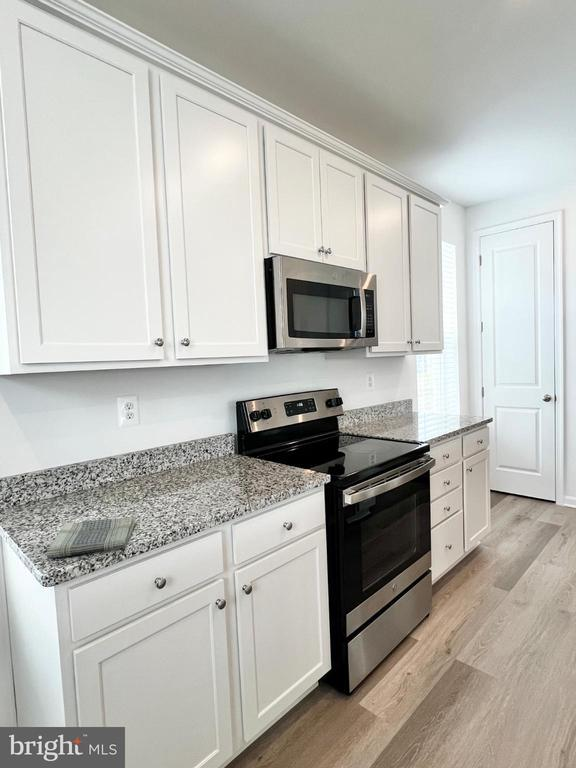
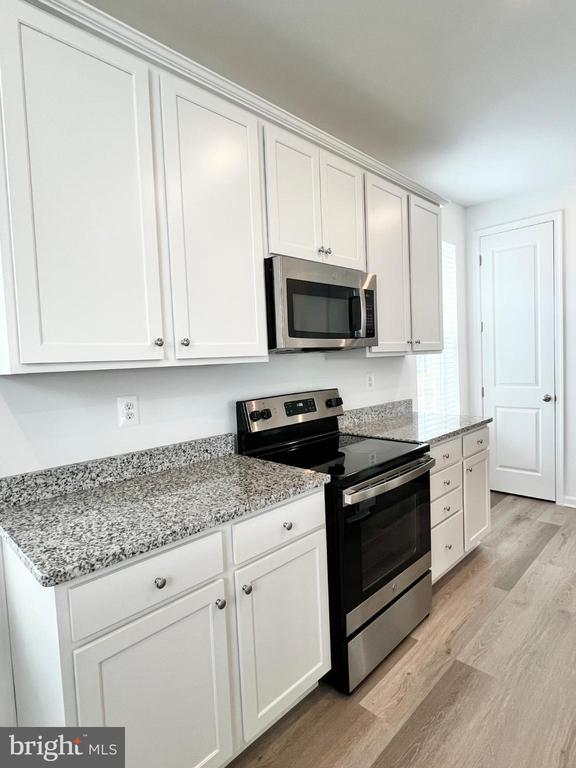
- dish towel (95, 533)
